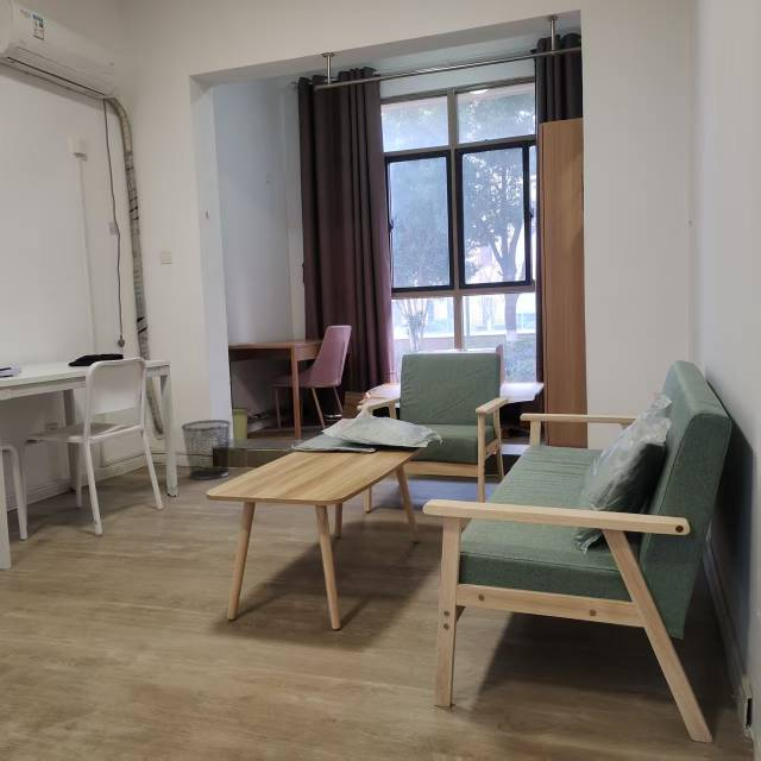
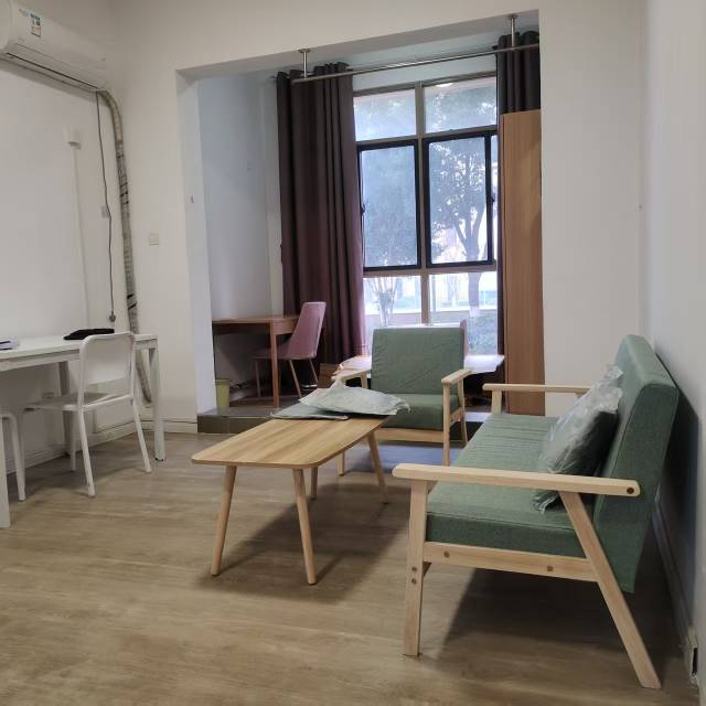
- waste bin (207, 448)
